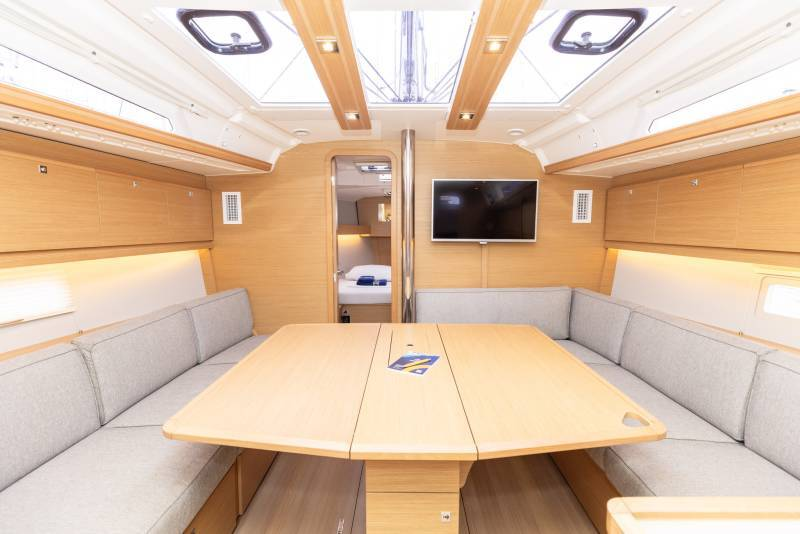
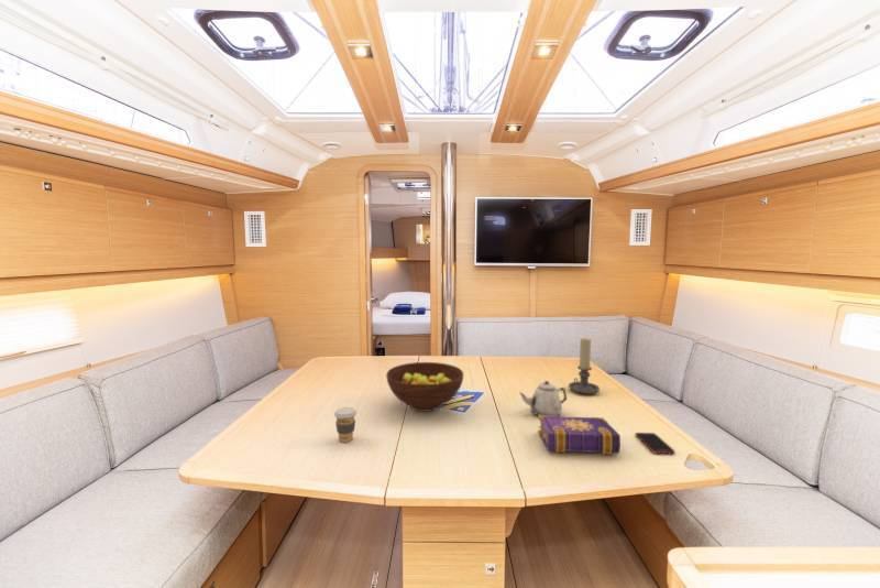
+ fruit bowl (425, 389)
+ candle holder (583, 363)
+ cell phone (653, 443)
+ book (576, 433)
+ coffee cup (345, 424)
+ teapot (542, 396)
